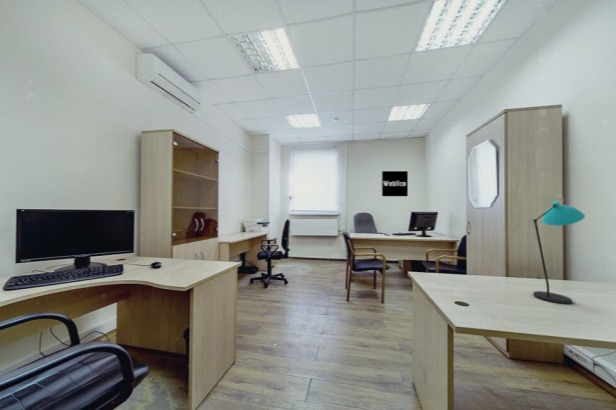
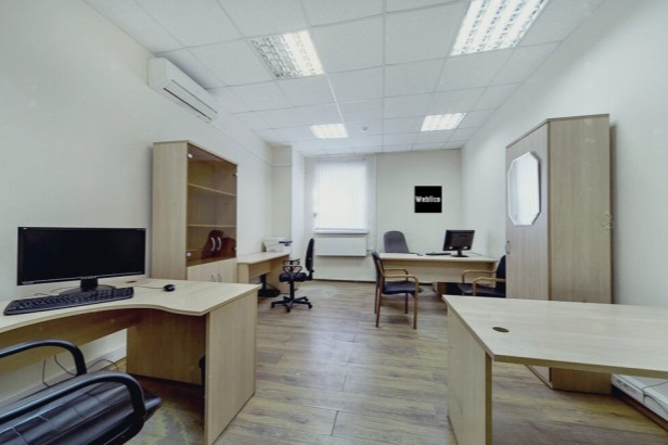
- desk lamp (542, 251)
